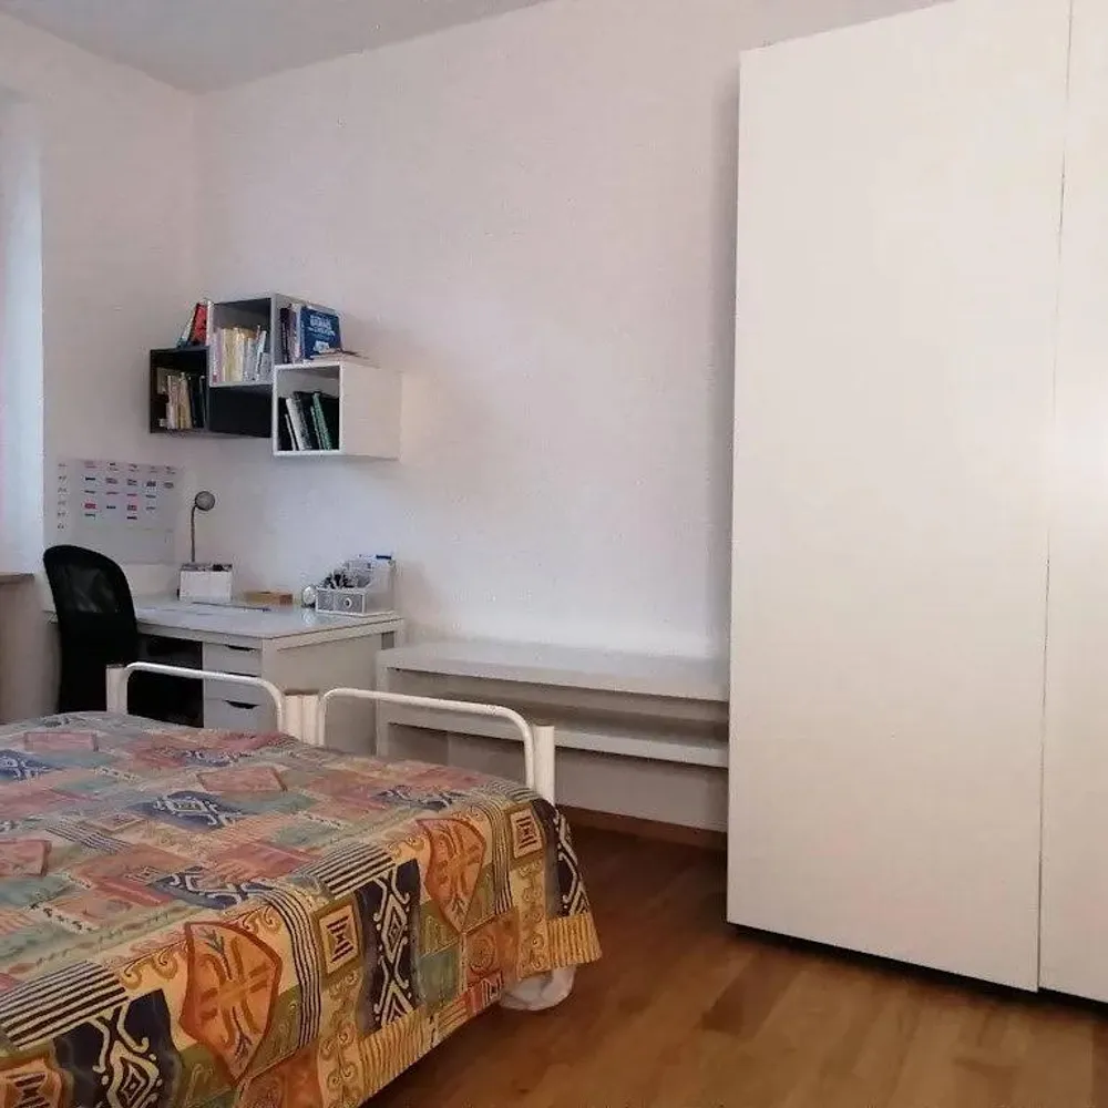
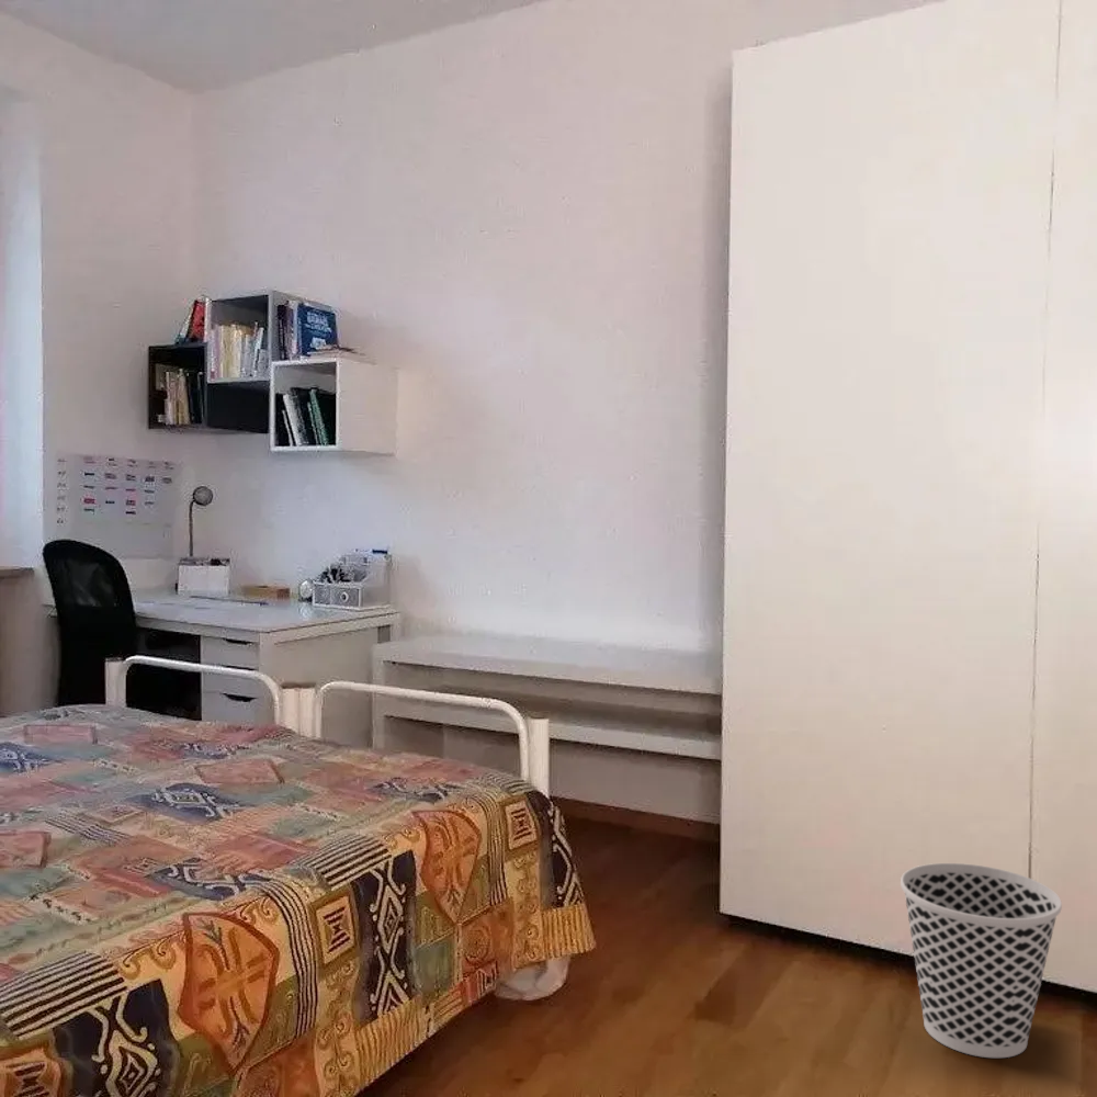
+ wastebasket (976, 960)
